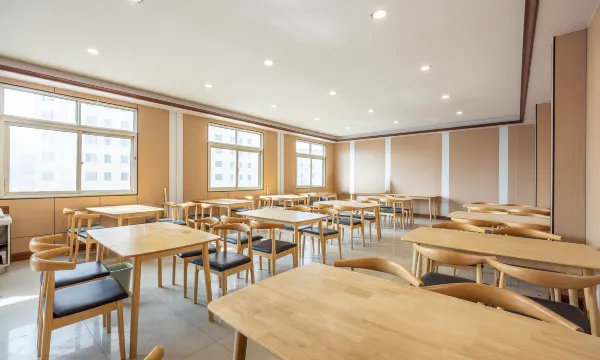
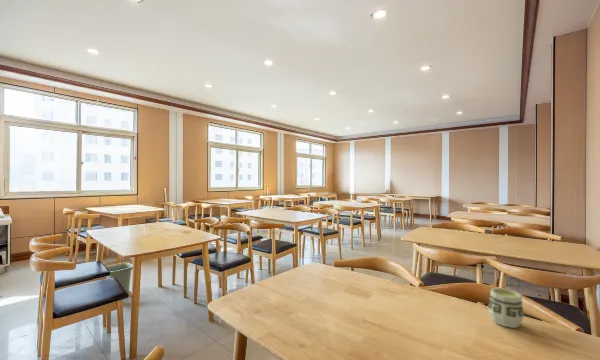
+ cup (505, 307)
